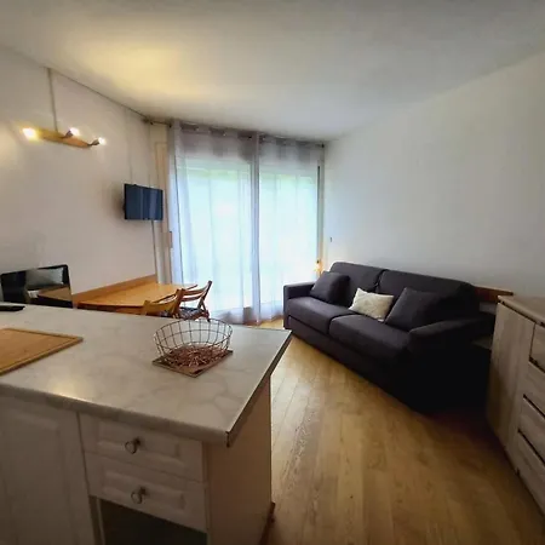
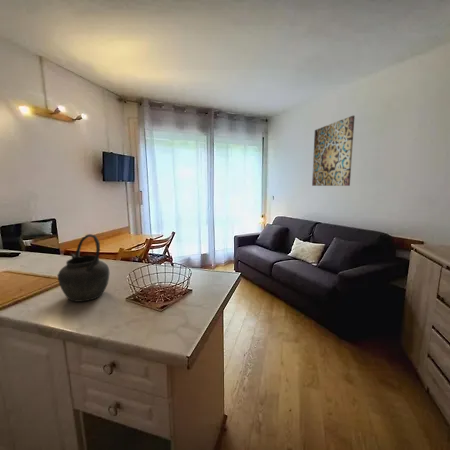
+ wall art (330, 155)
+ kettle (83, 264)
